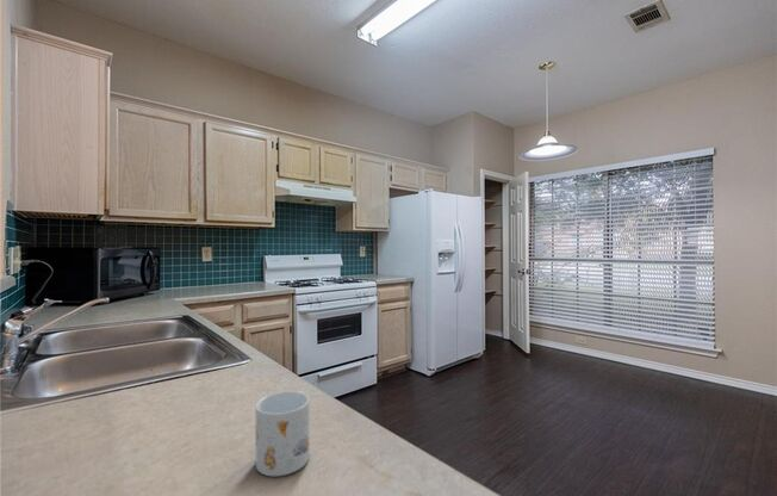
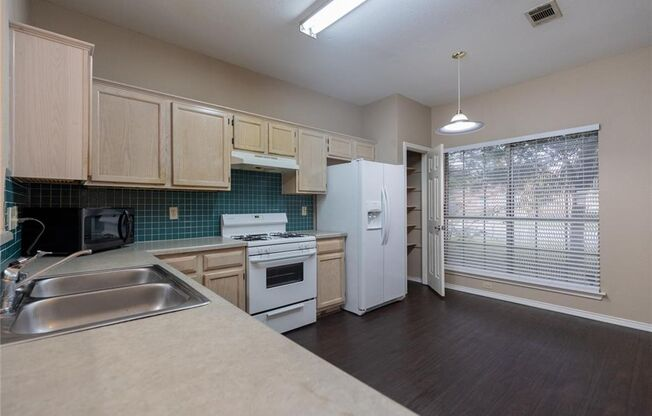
- mug (288, 424)
